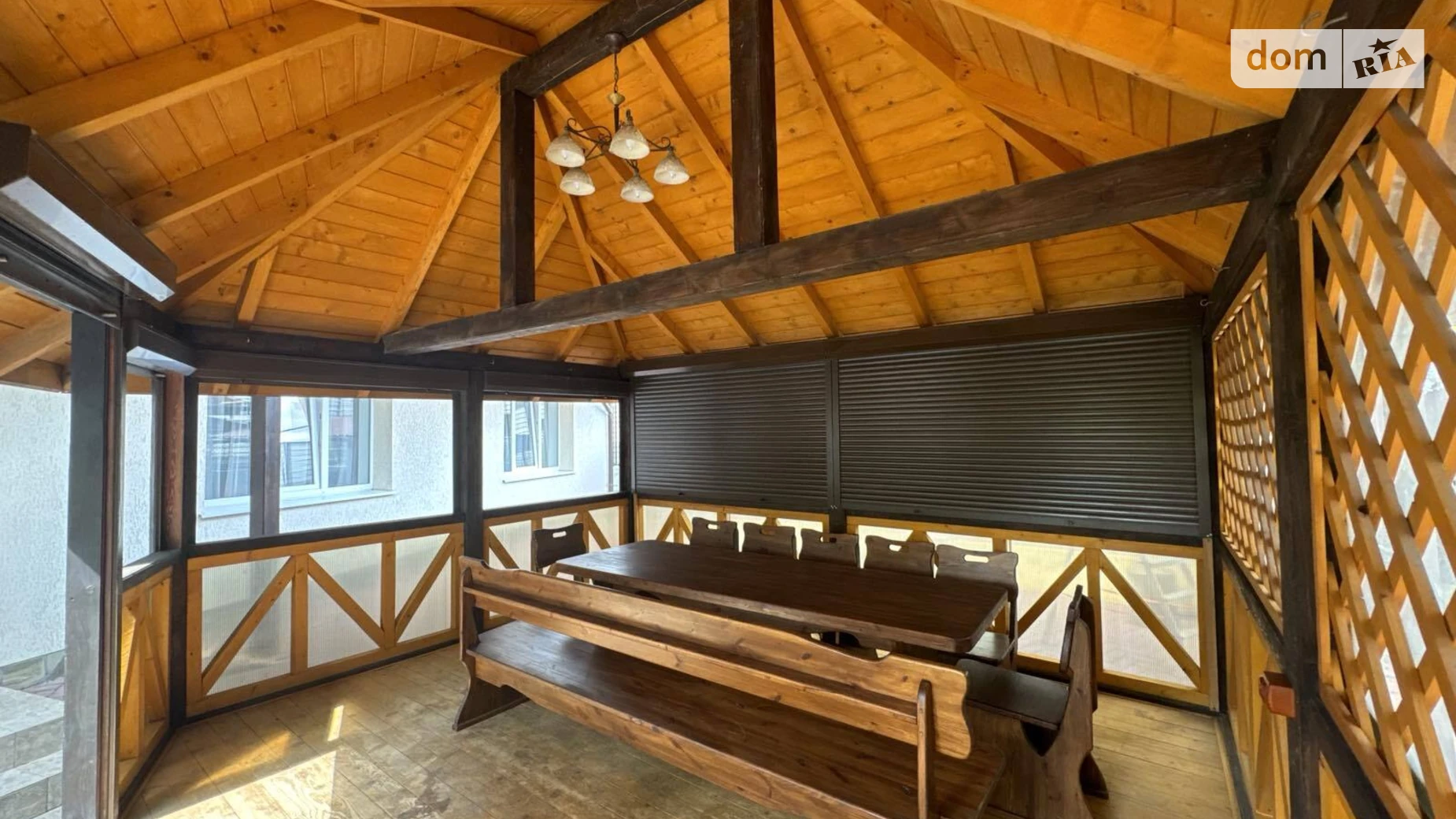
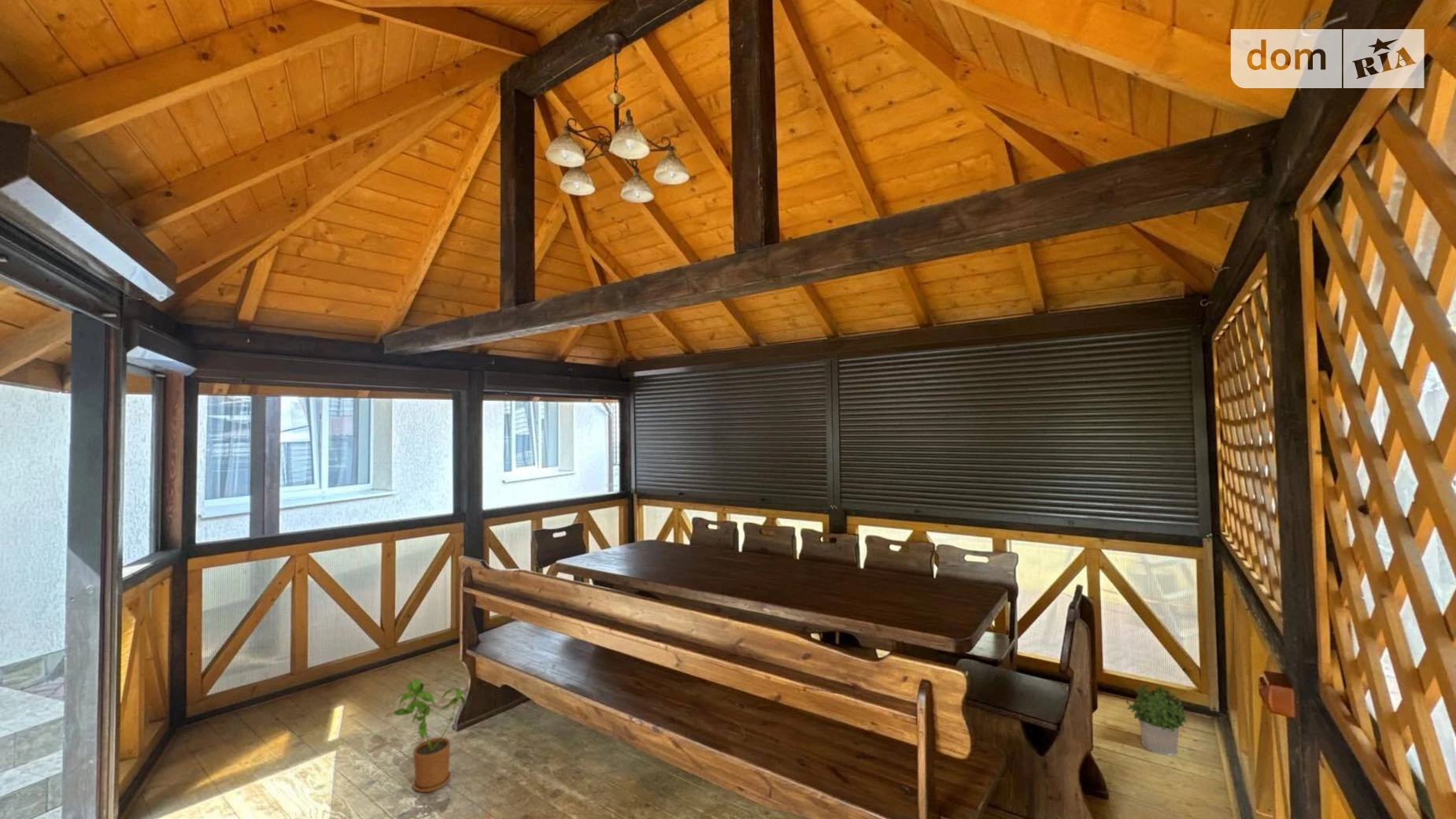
+ house plant (426, 729)
+ potted plant (1155, 717)
